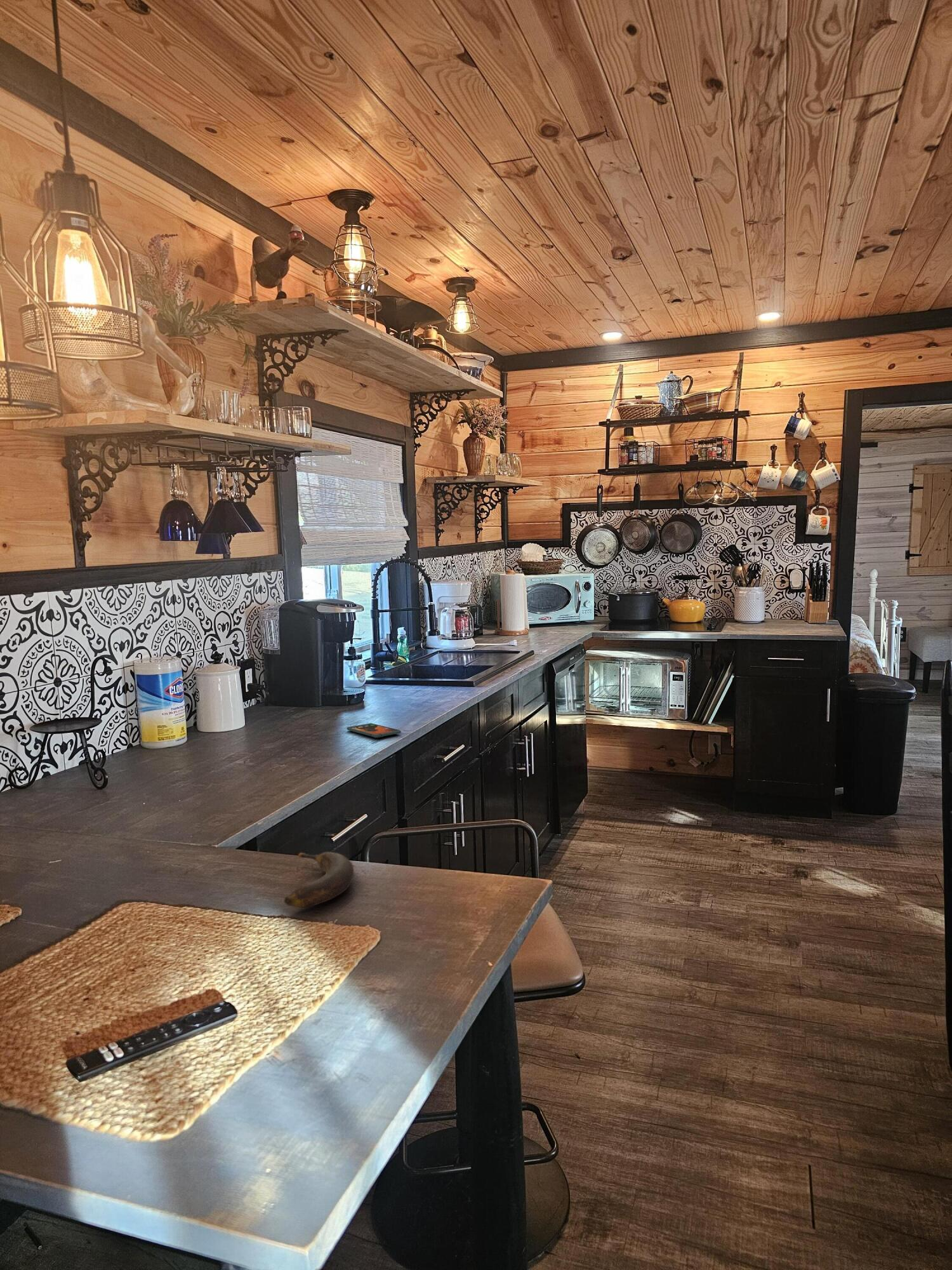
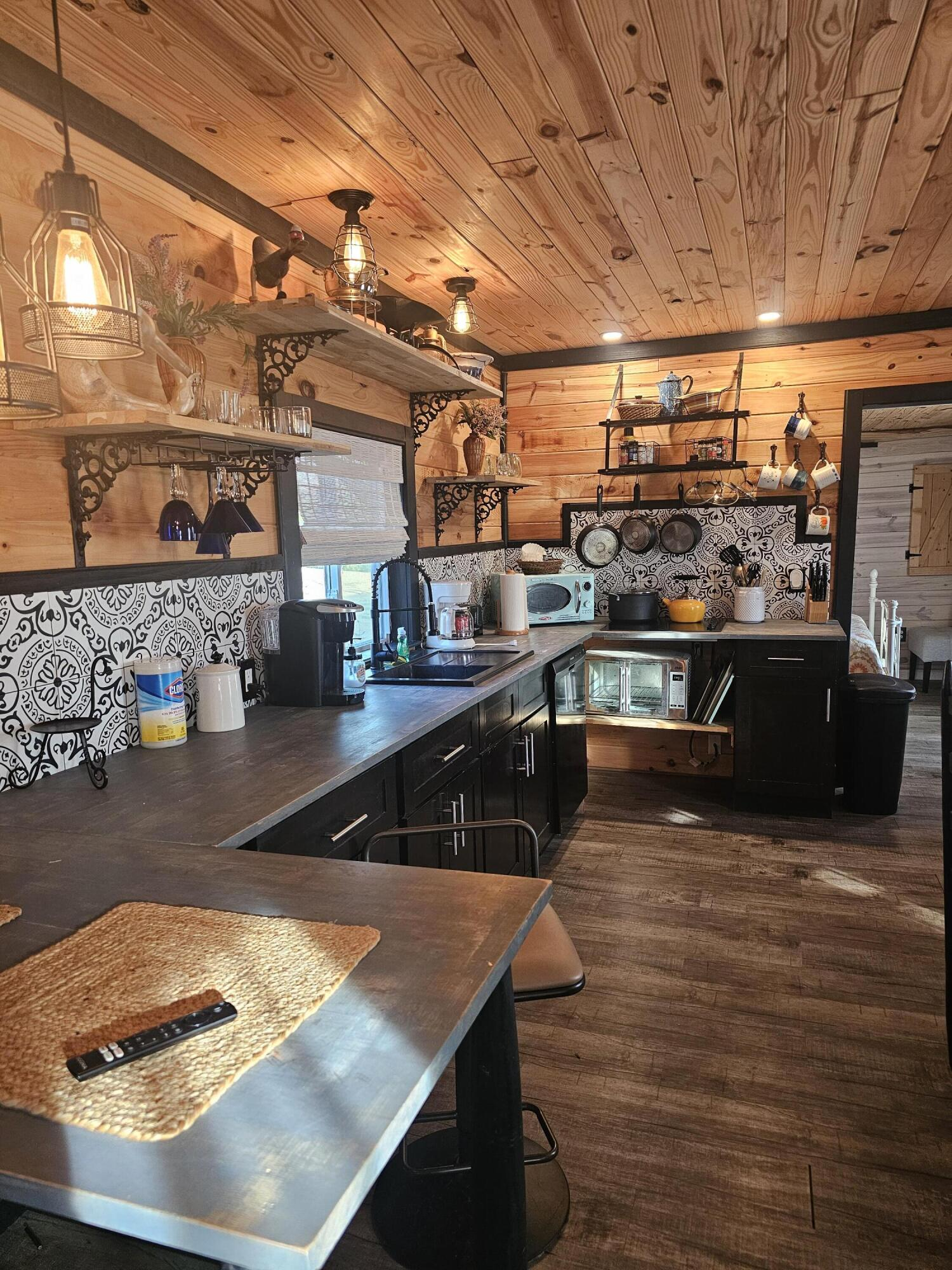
- banana (322, 876)
- smartphone (373, 730)
